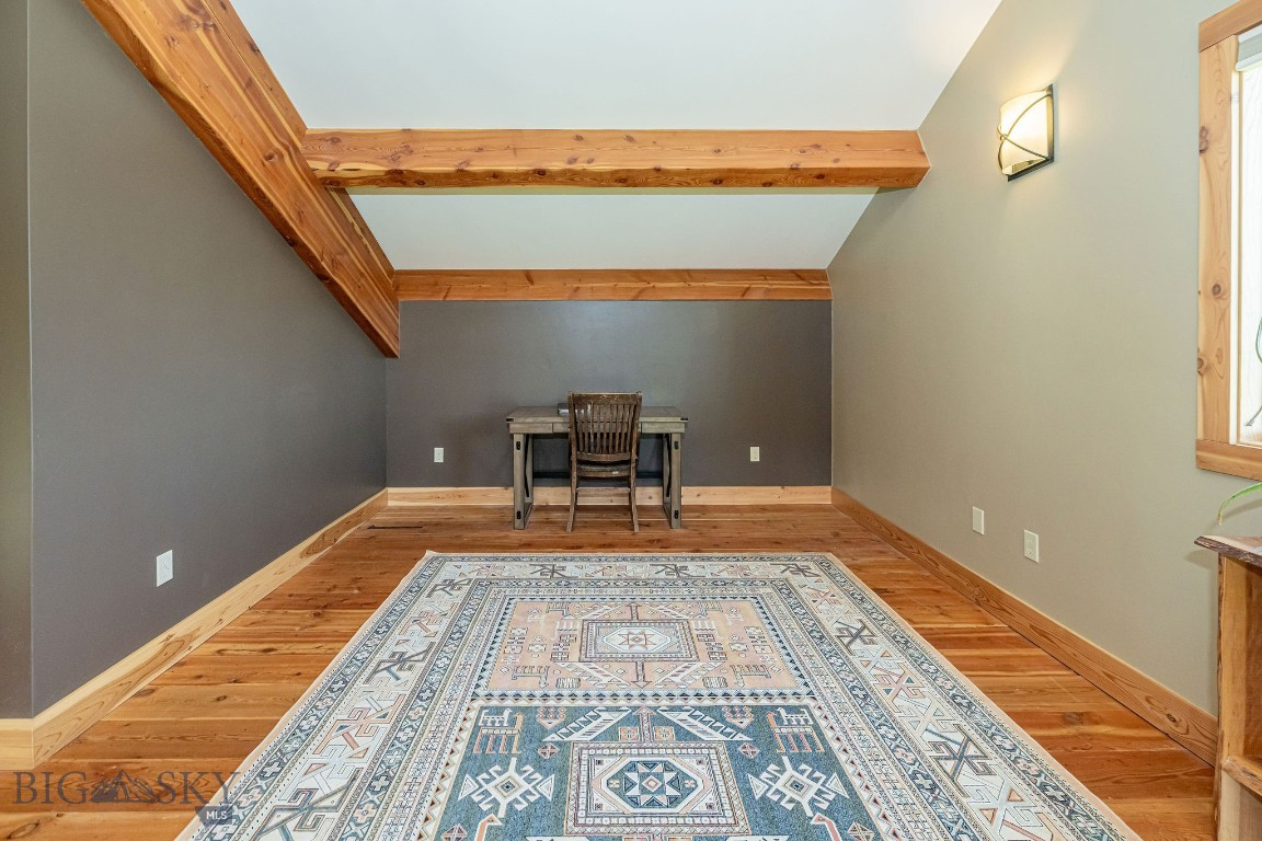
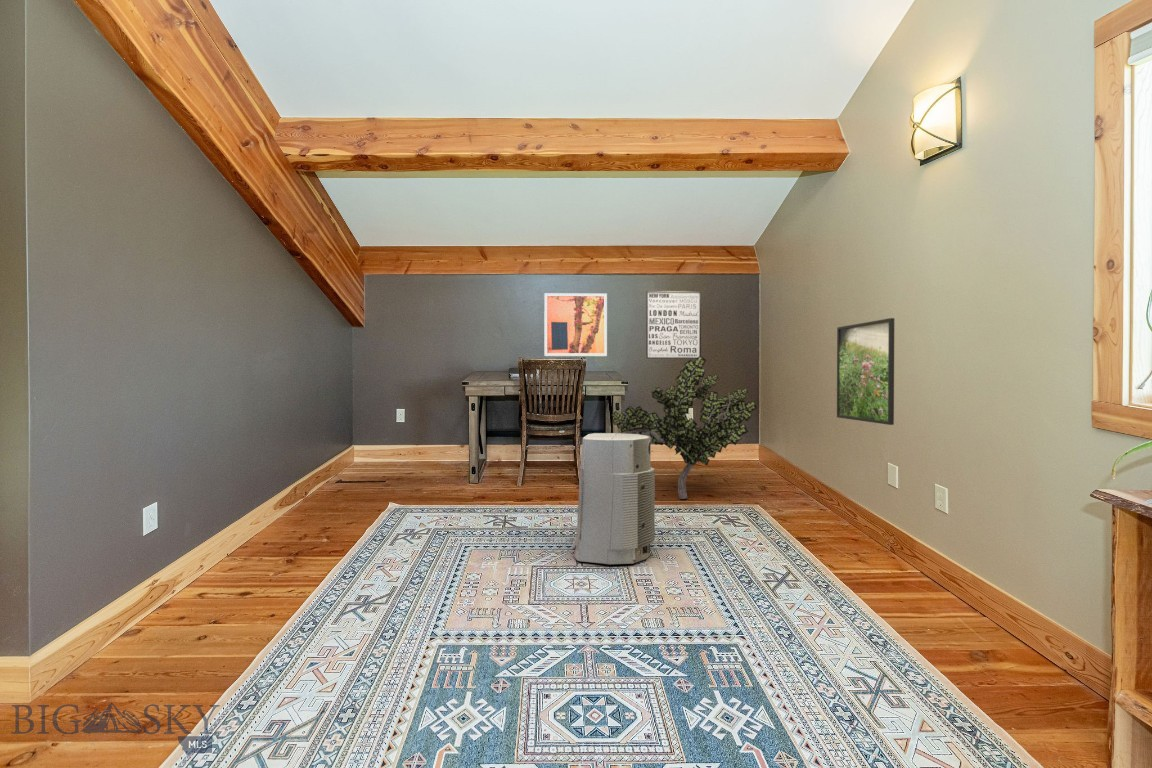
+ air purifier (614, 494)
+ wall art (575, 324)
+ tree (686, 425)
+ wall art (673, 324)
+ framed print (863, 372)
